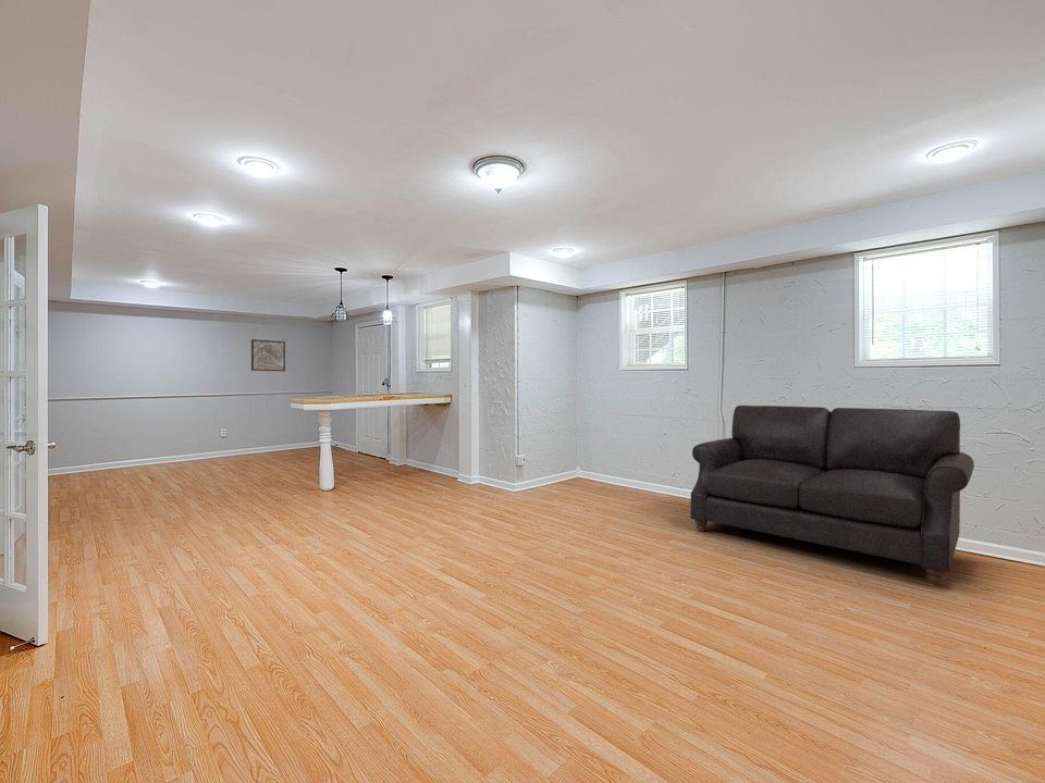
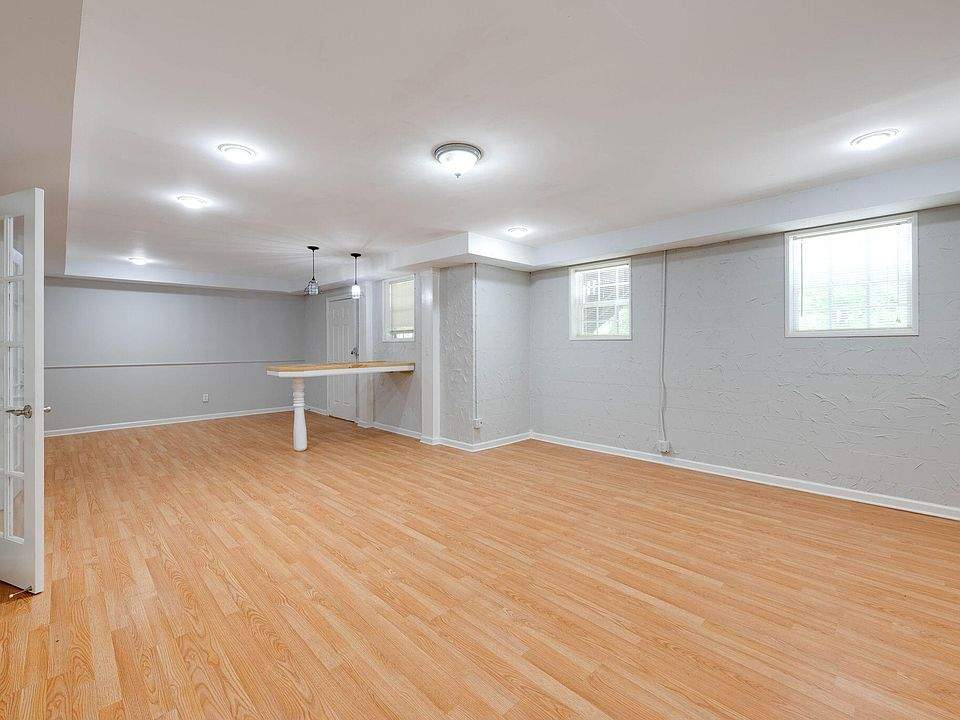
- sofa (817, 473)
- wall art (268, 356)
